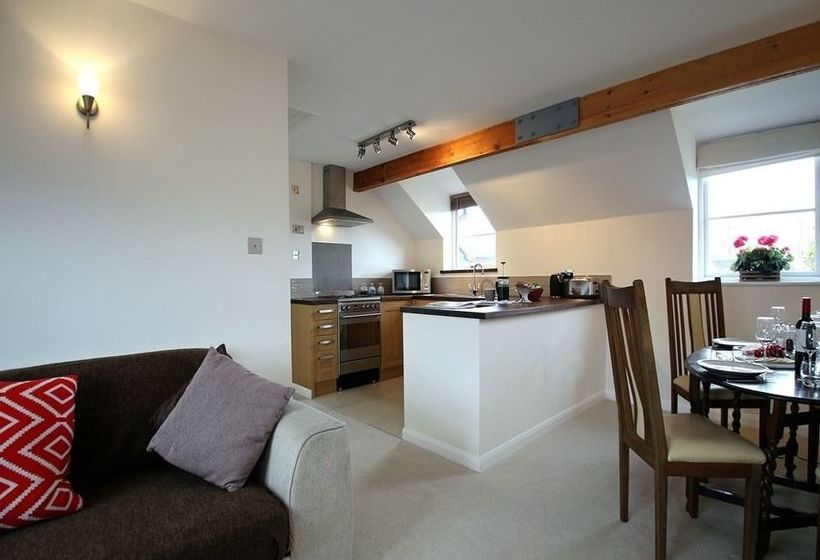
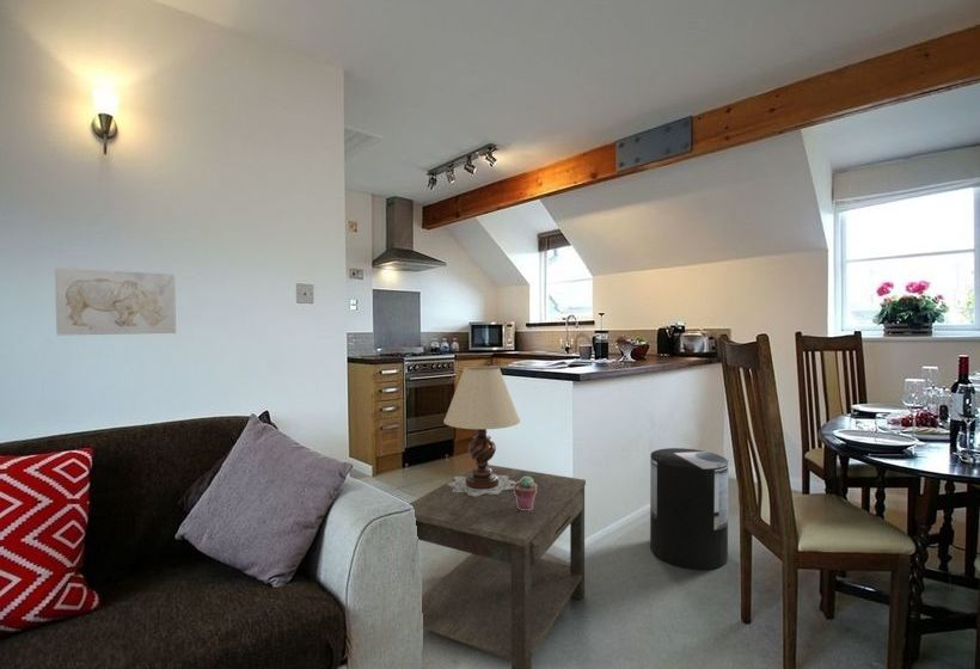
+ side table (501, 556)
+ potted succulent (525, 491)
+ table lamp (482, 425)
+ trash can (687, 504)
+ wall art (118, 302)
